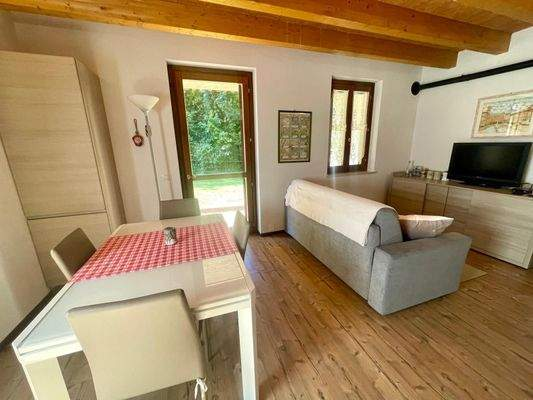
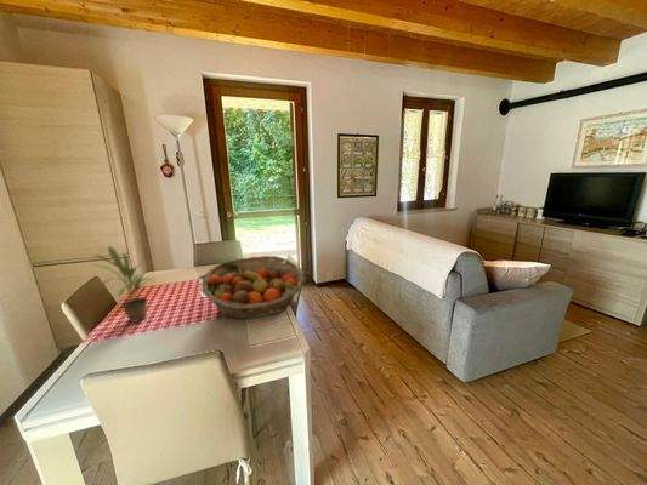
+ fruit basket (255, 285)
+ potted plant (126, 284)
